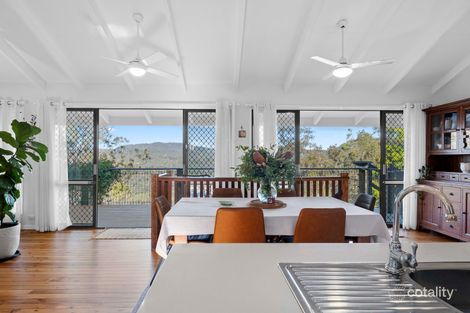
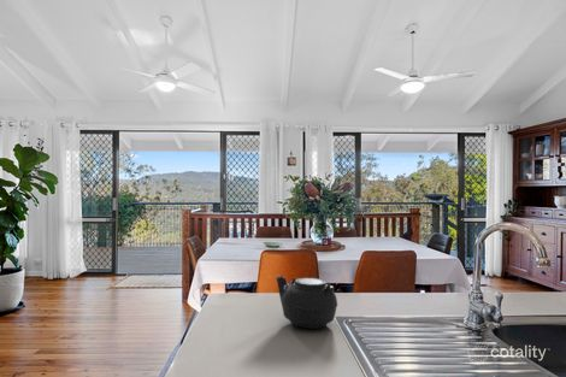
+ teapot (303, 300)
